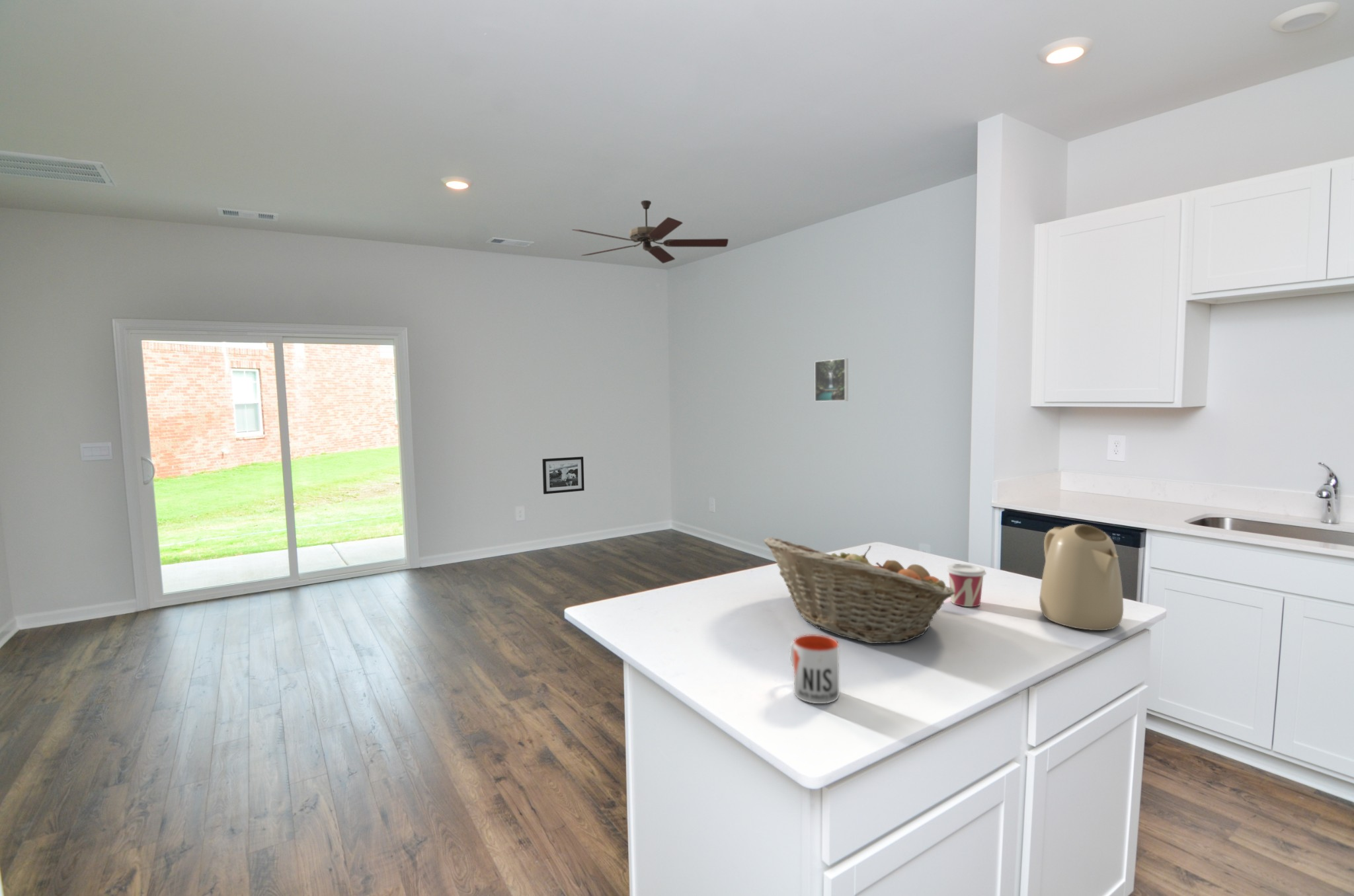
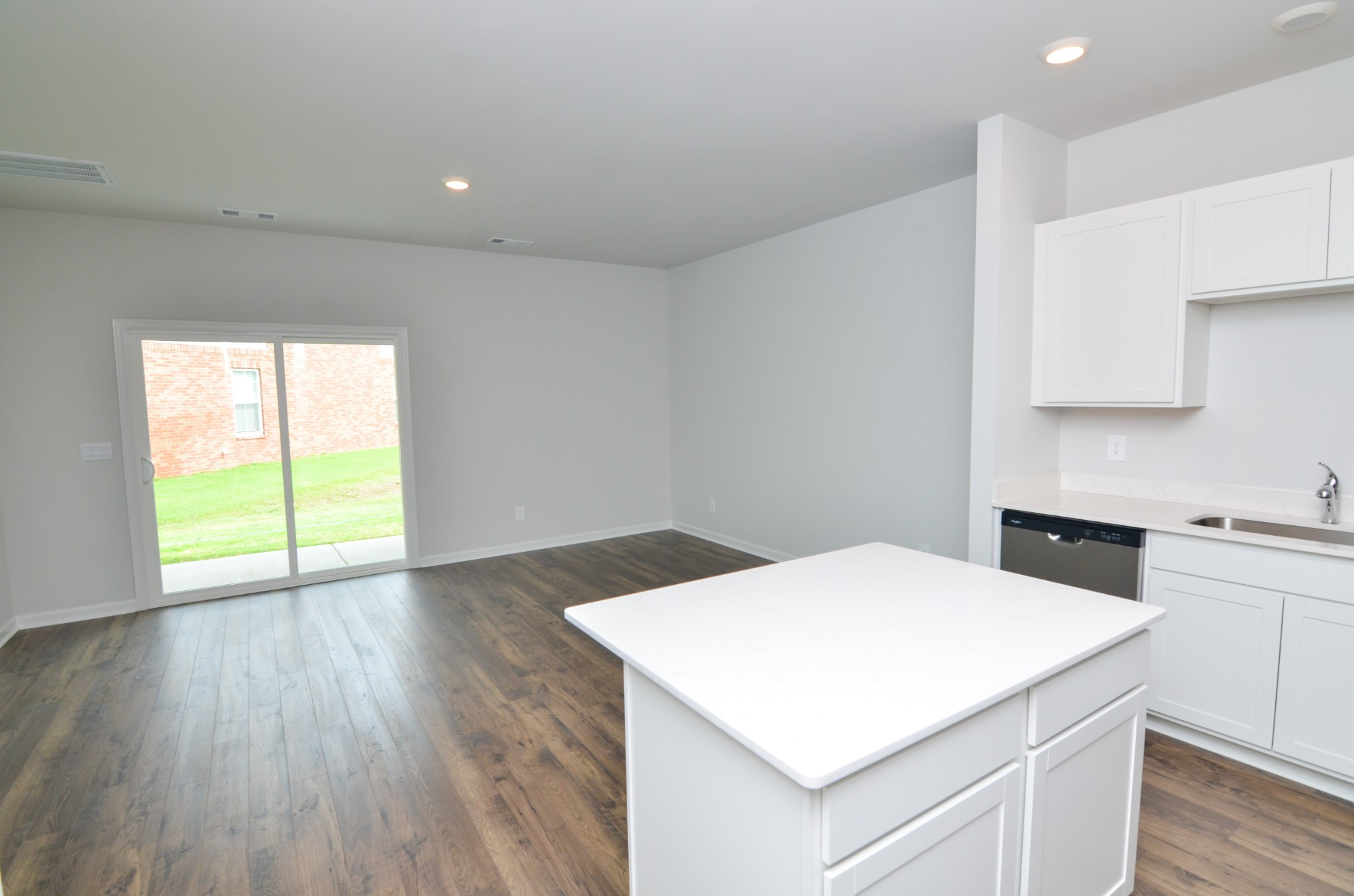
- ceiling fan (652, 227)
- fruit basket (852, 579)
- cup (965, 585)
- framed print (831, 381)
- picture frame (563, 474)
- mug (810, 664)
- kettle (1078, 572)
